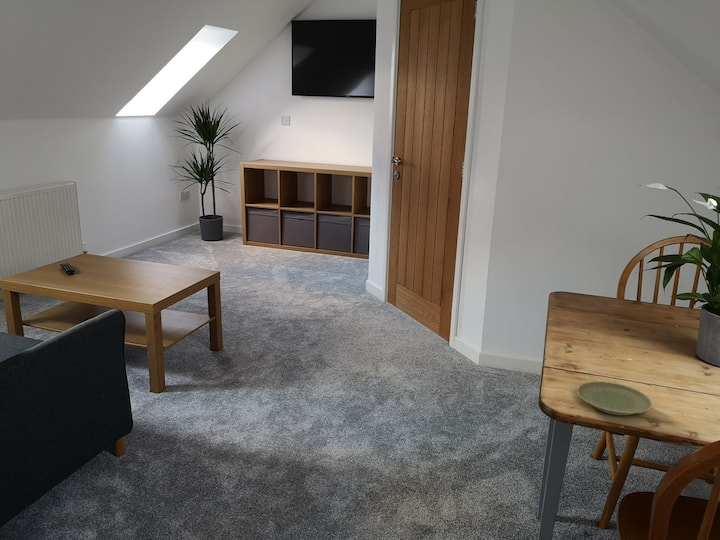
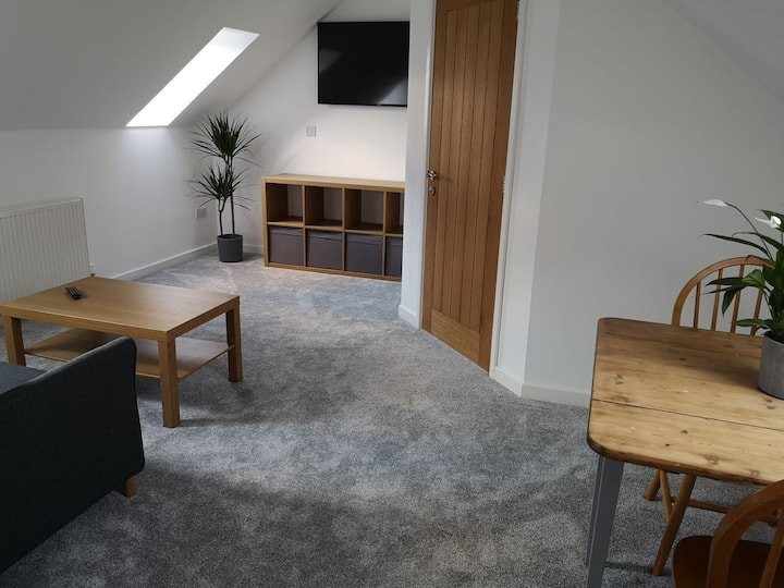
- plate (613, 400)
